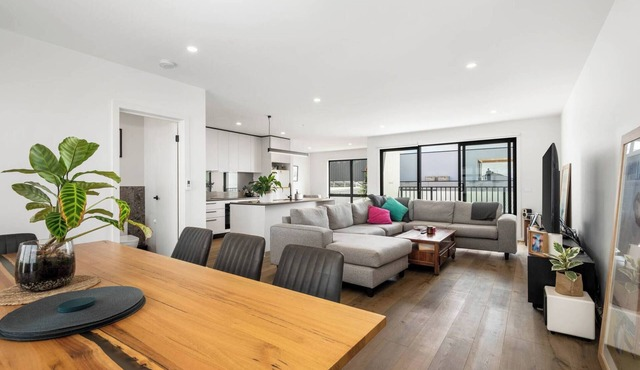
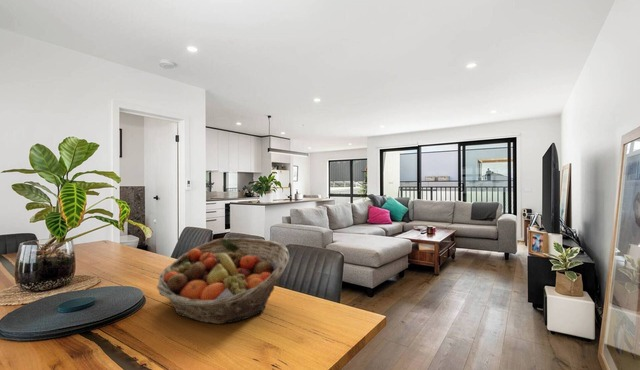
+ fruit basket (225, 274)
